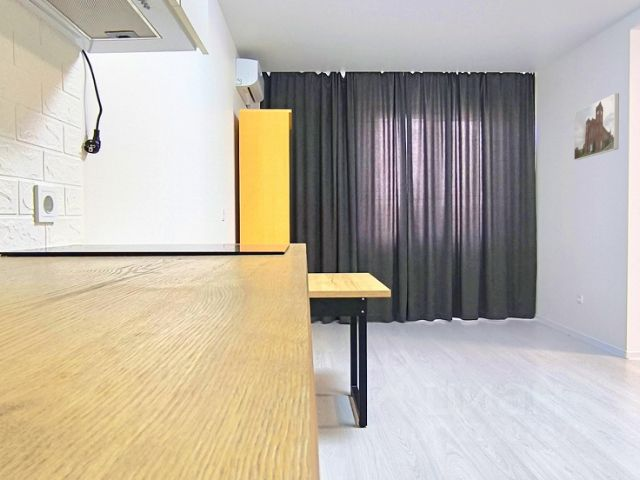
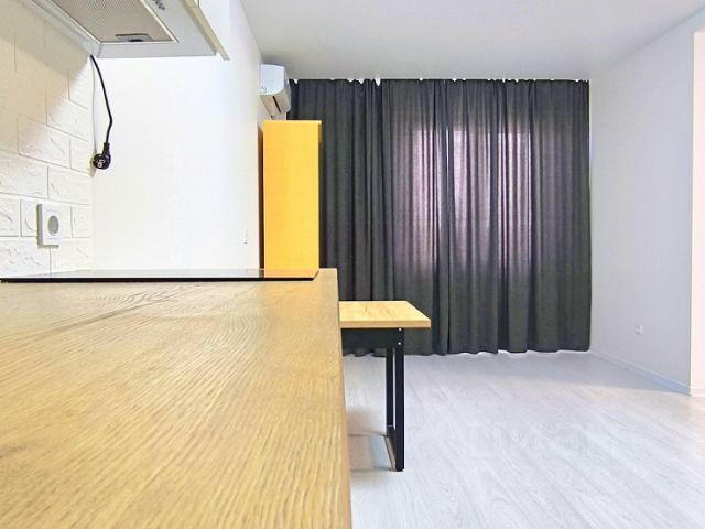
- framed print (594, 129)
